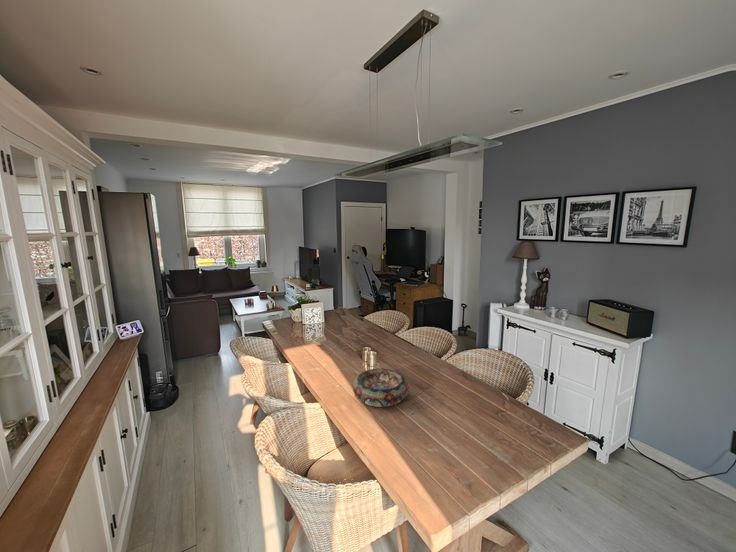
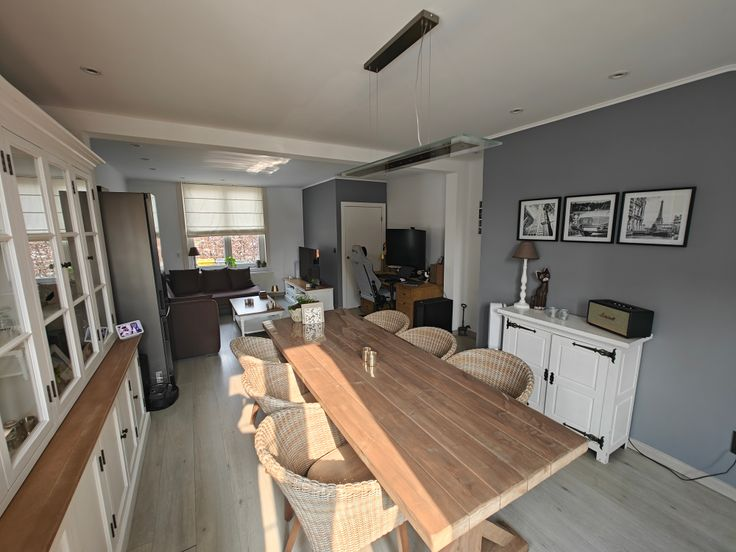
- decorative bowl (380, 386)
